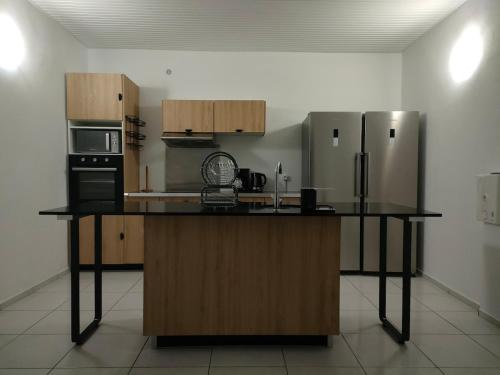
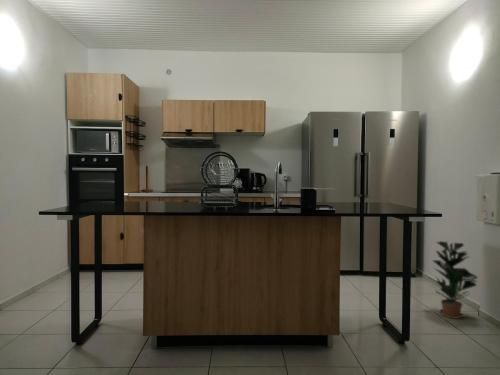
+ potted plant (456, 279)
